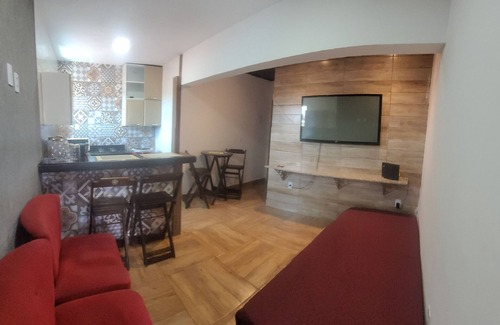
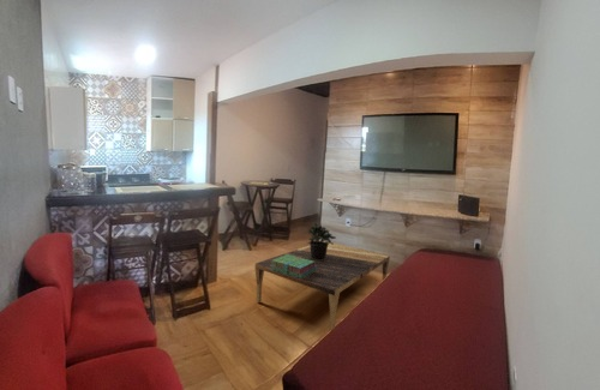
+ coffee table (326, 276)
+ potted plant (317, 240)
+ stack of books (293, 265)
